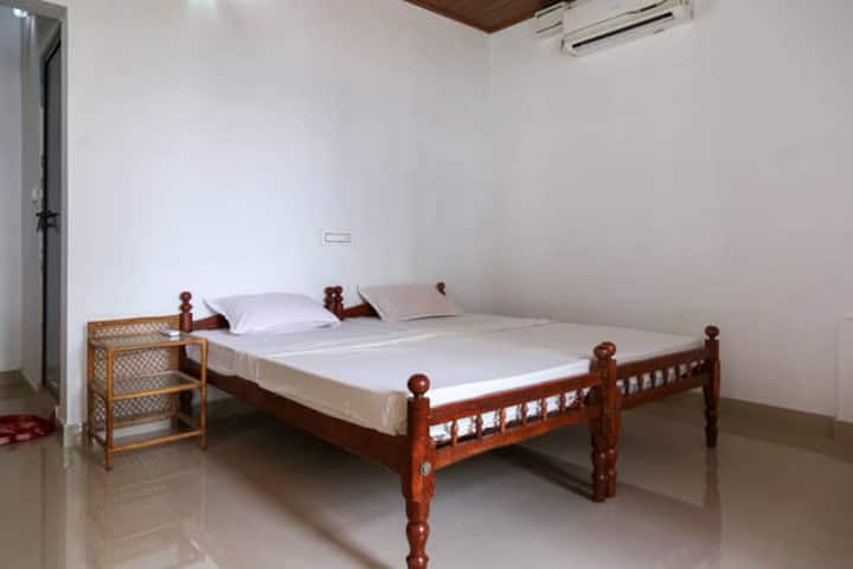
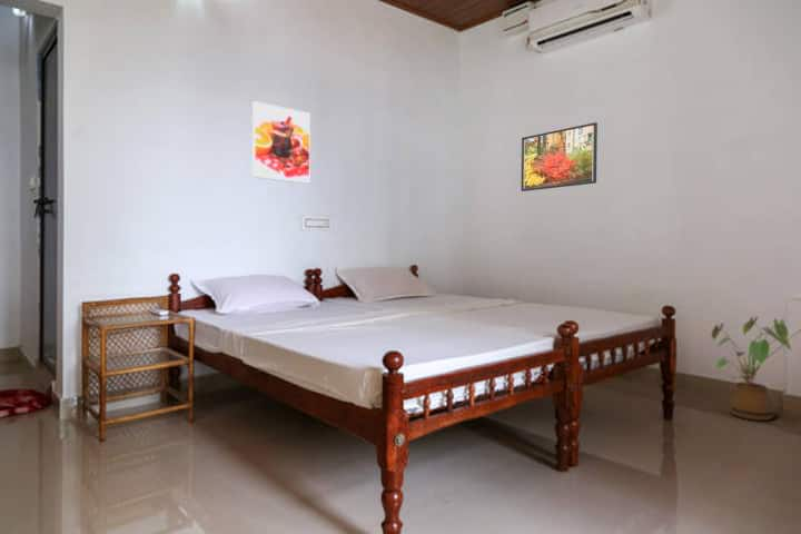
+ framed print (556, 159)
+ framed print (281, 144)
+ house plant (756, 368)
